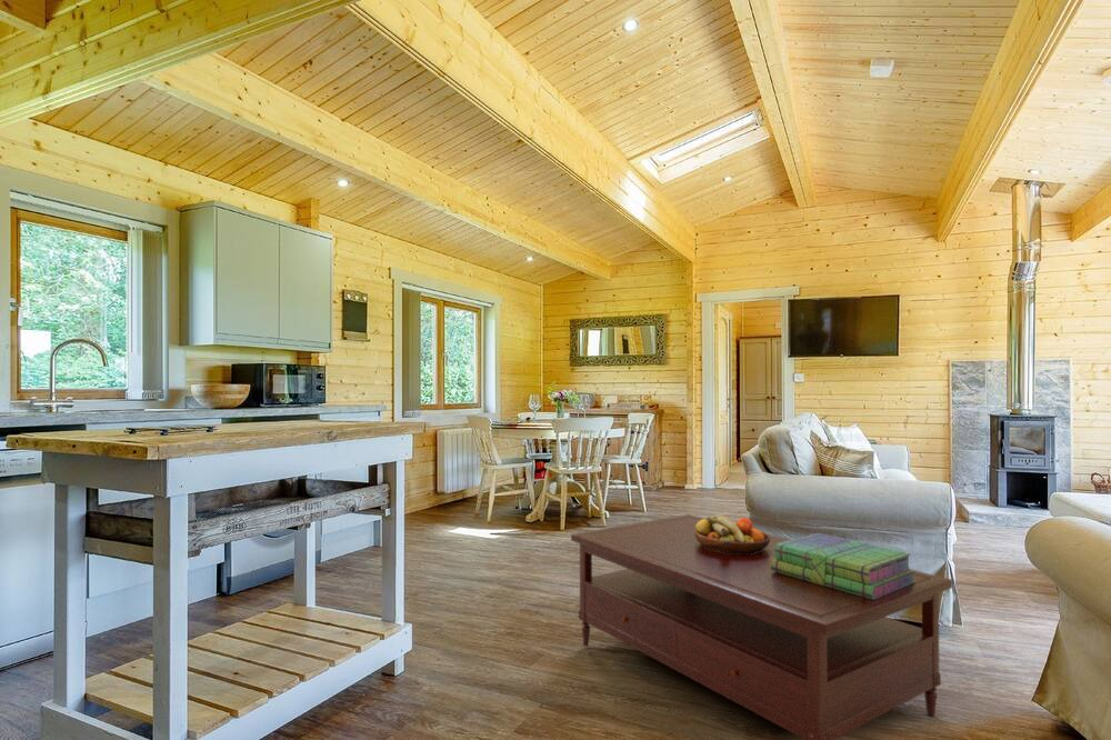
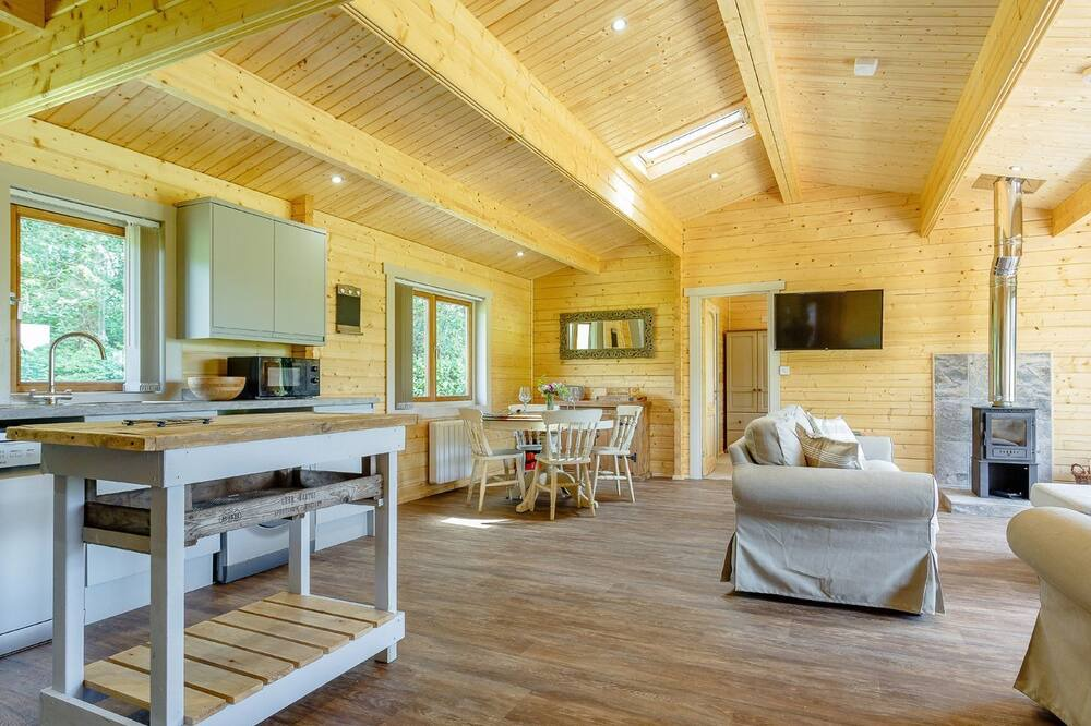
- coffee table (738, 614)
- fruit bowl (731, 530)
- stack of books (841, 561)
